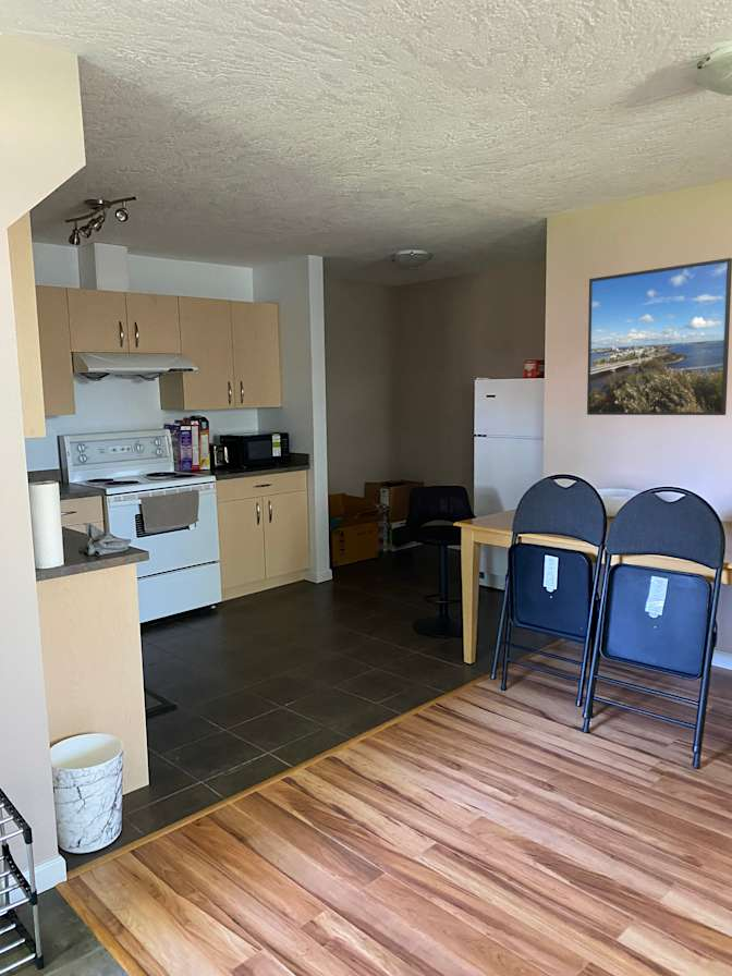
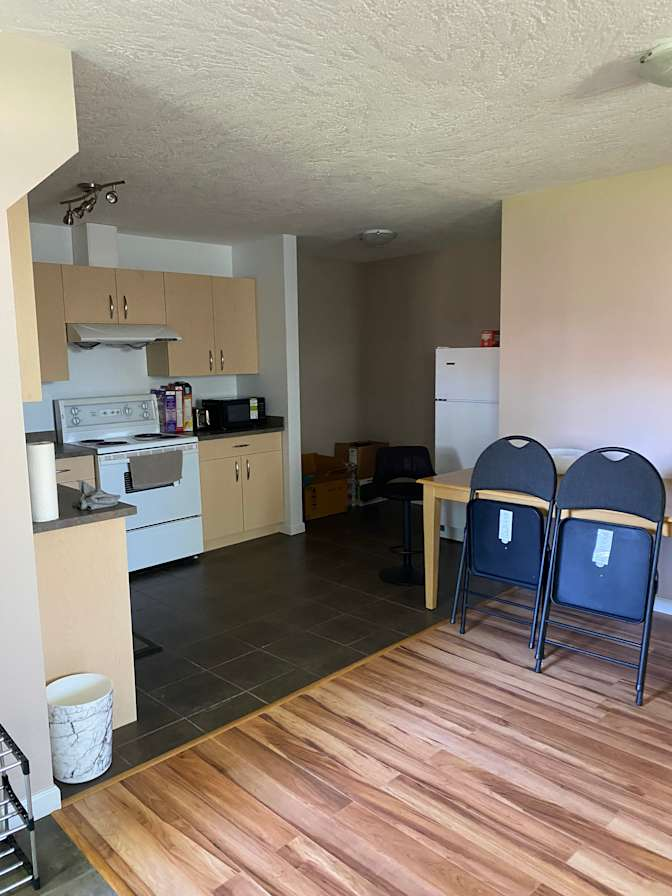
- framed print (654, 342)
